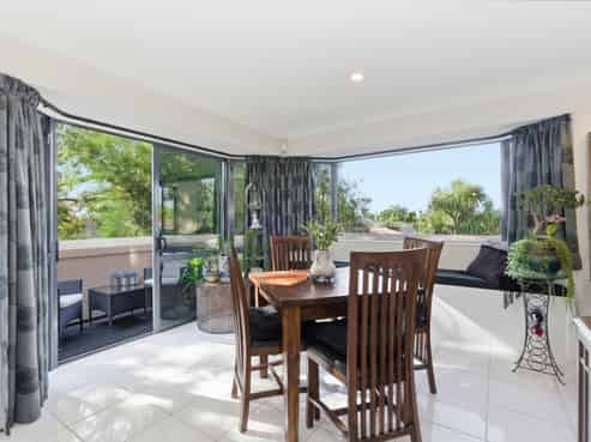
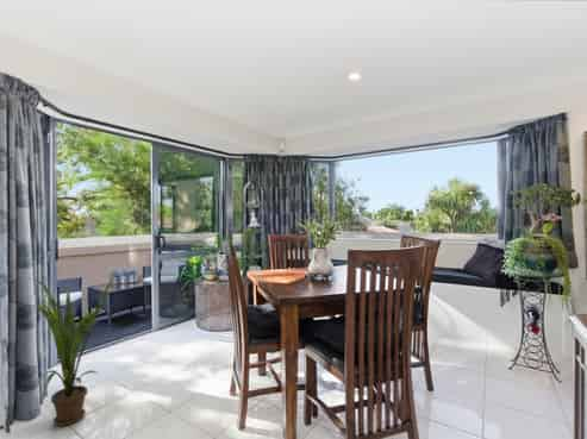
+ house plant (60, 349)
